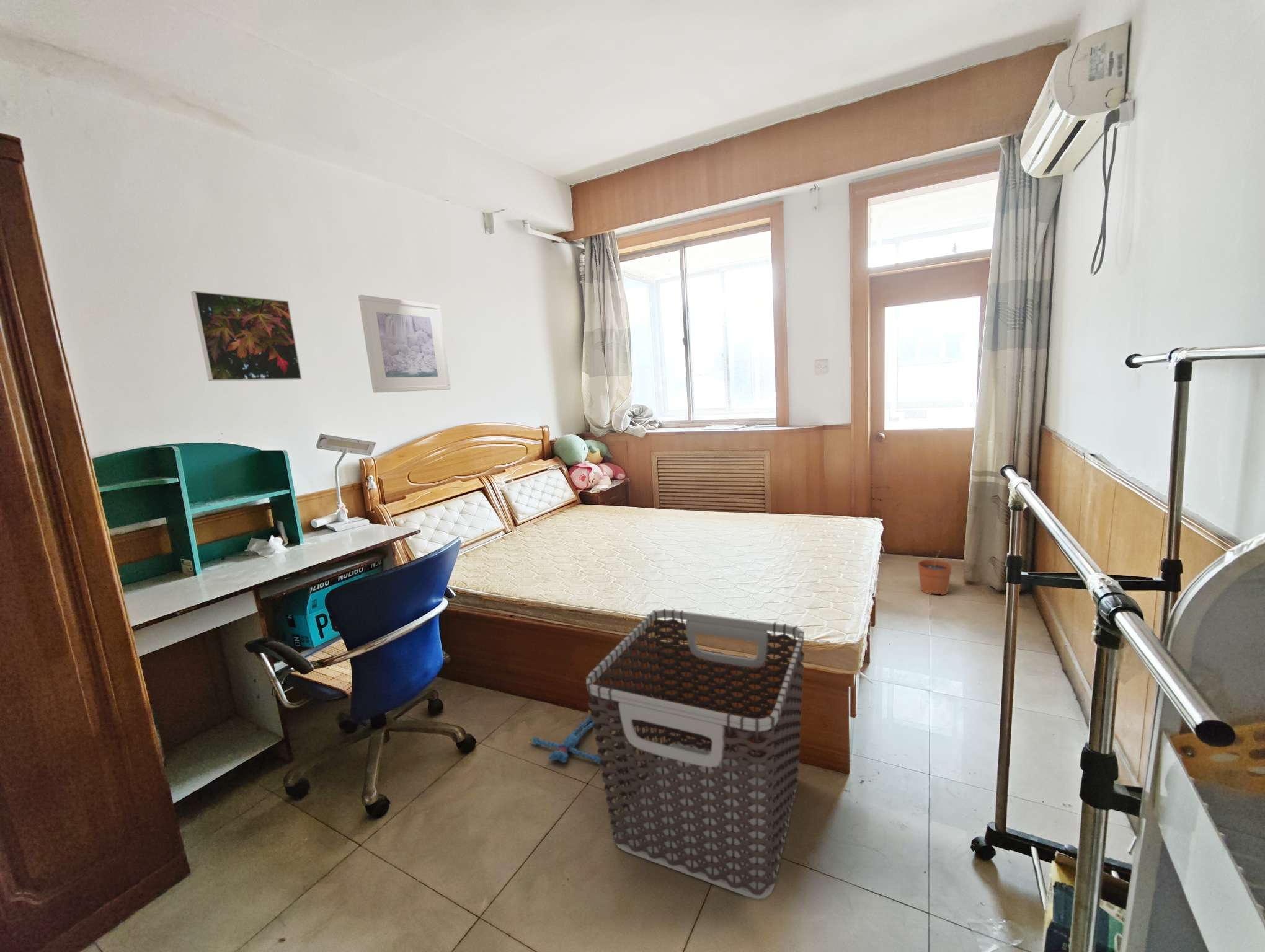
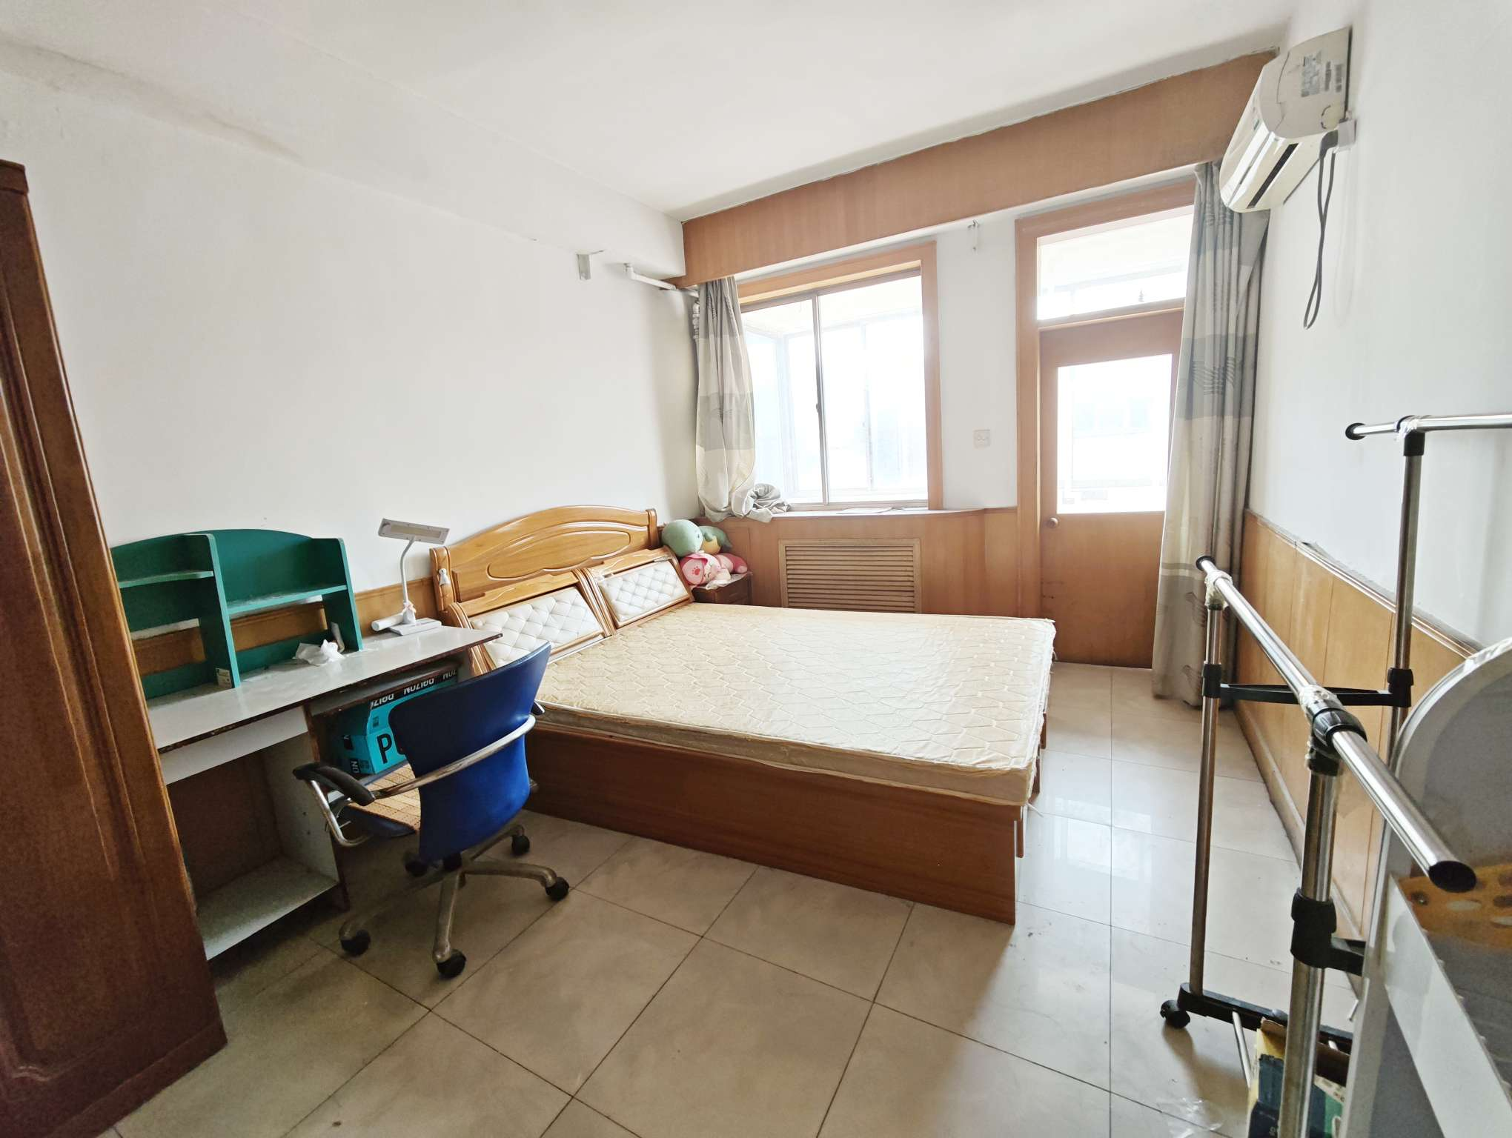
- plant pot (934, 571)
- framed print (408, 346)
- clothes hamper (705, 733)
- plush toy (577, 736)
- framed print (250, 338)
